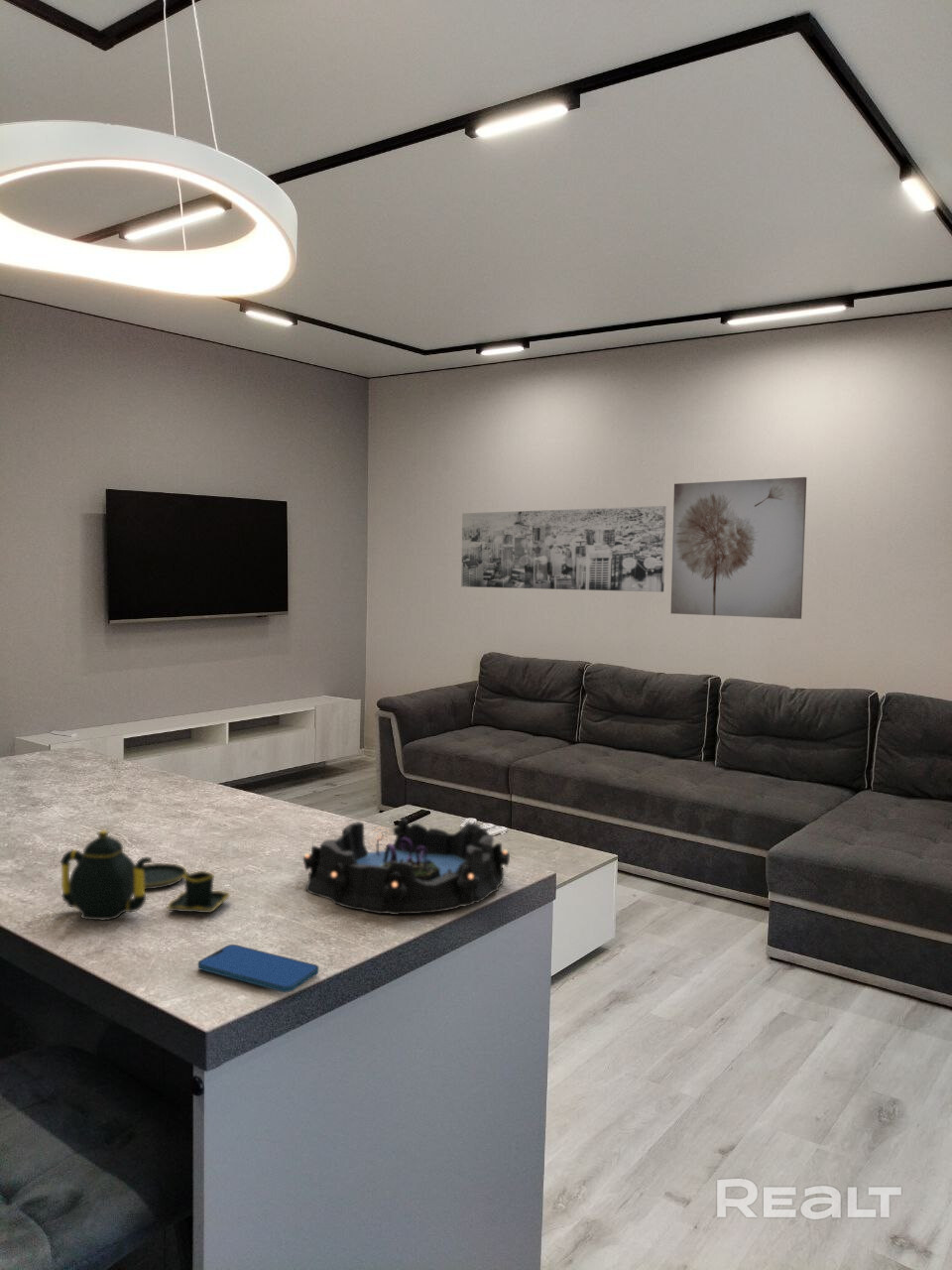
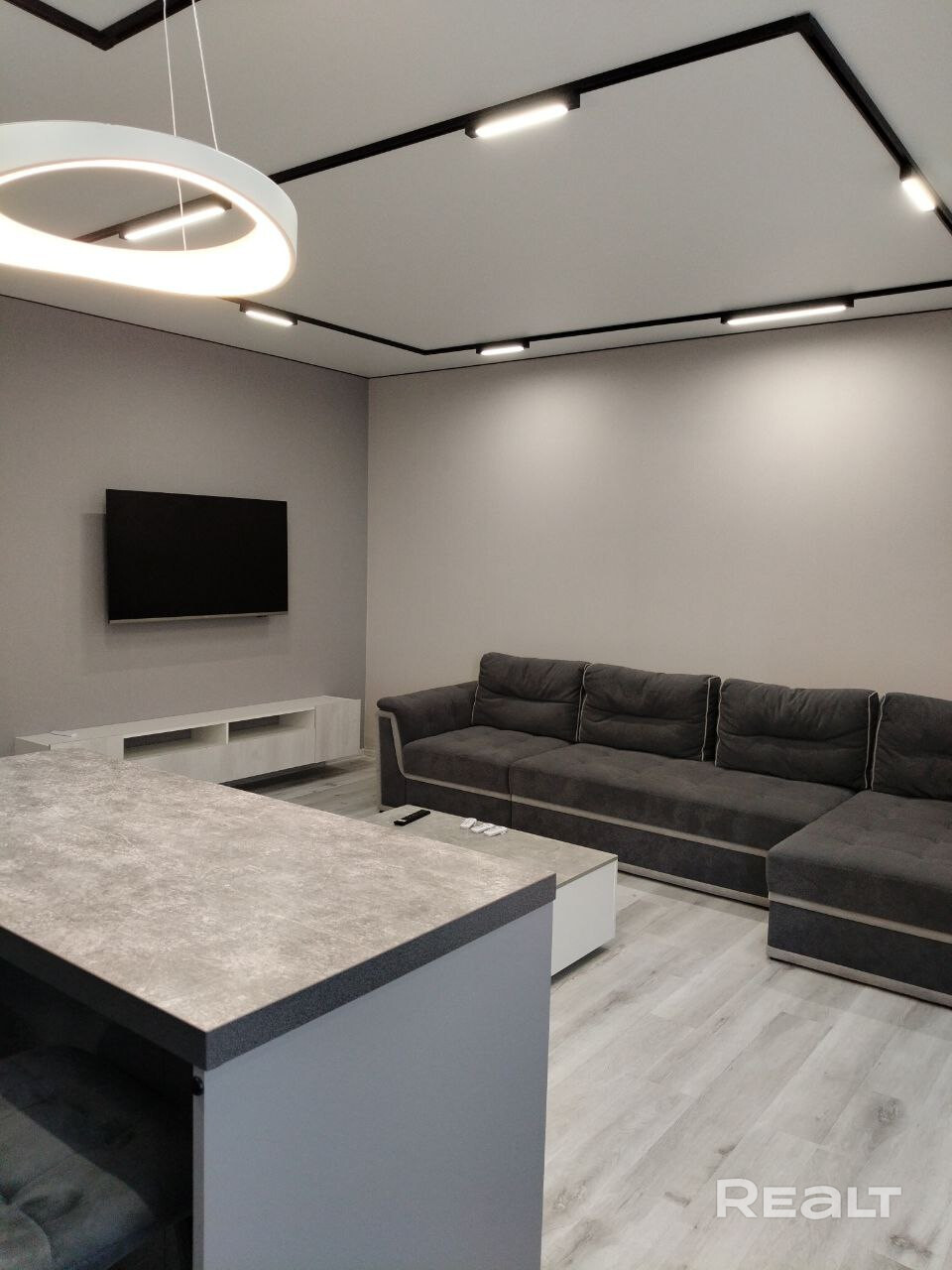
- teapot (160, 863)
- wall art (735, 549)
- wall art (555, 550)
- decorative bowl (406, 856)
- smartphone (258, 966)
